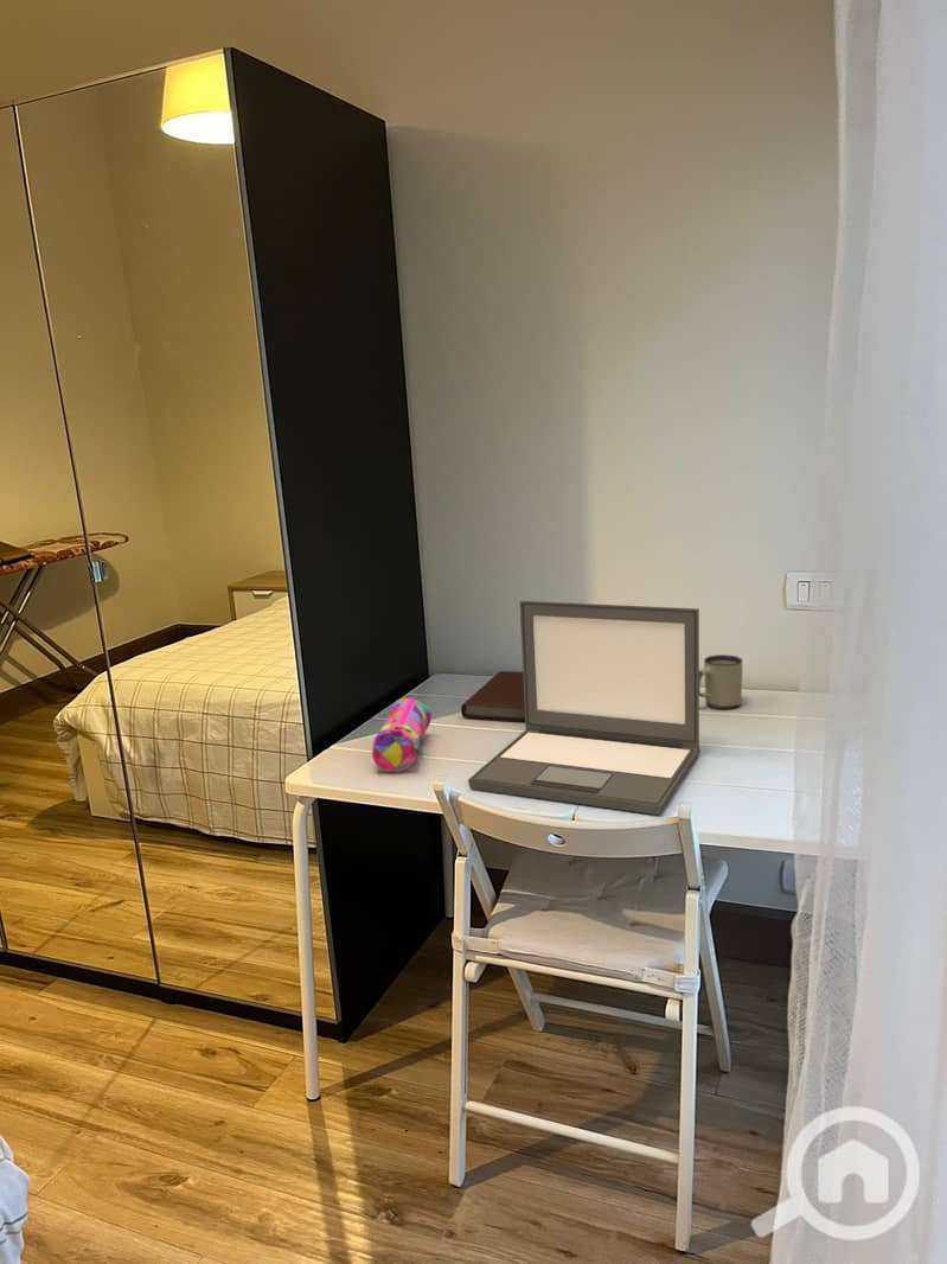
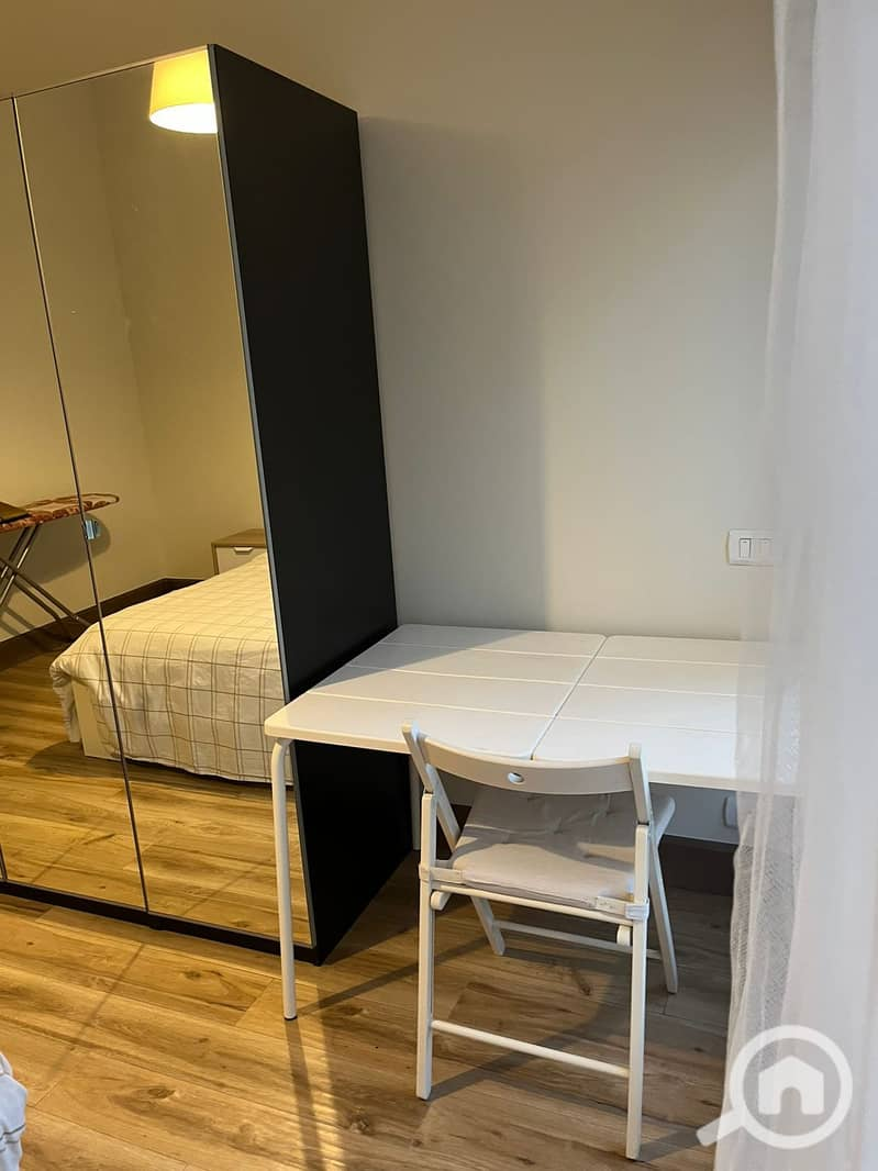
- pencil case (403, 732)
- laptop (584, 697)
- notebook (523, 695)
- mug (716, 682)
